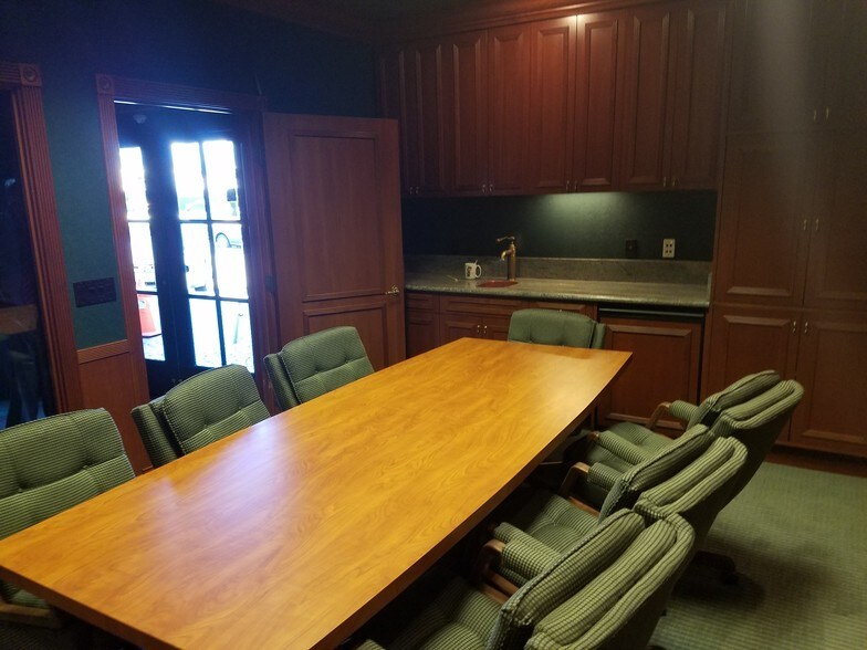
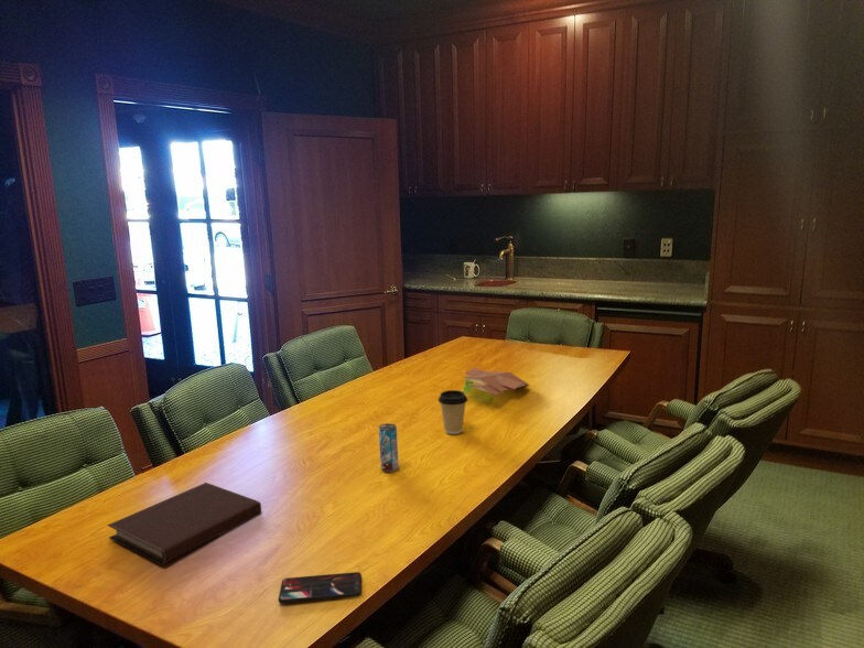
+ beverage can (388, 447)
+ smartphone (321, 586)
+ coffee cup (453, 412)
+ notebook (186, 519)
+ papers (494, 381)
